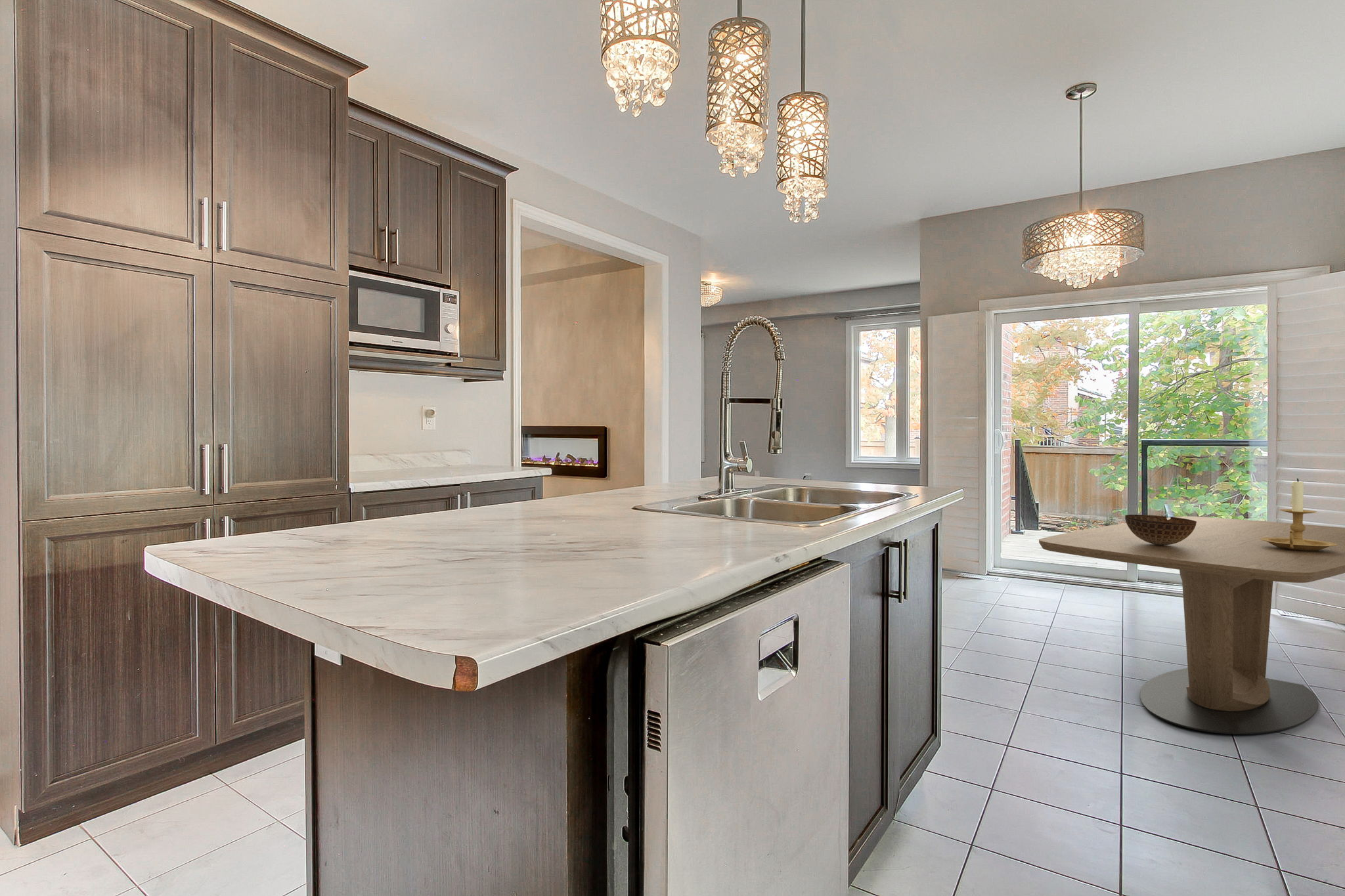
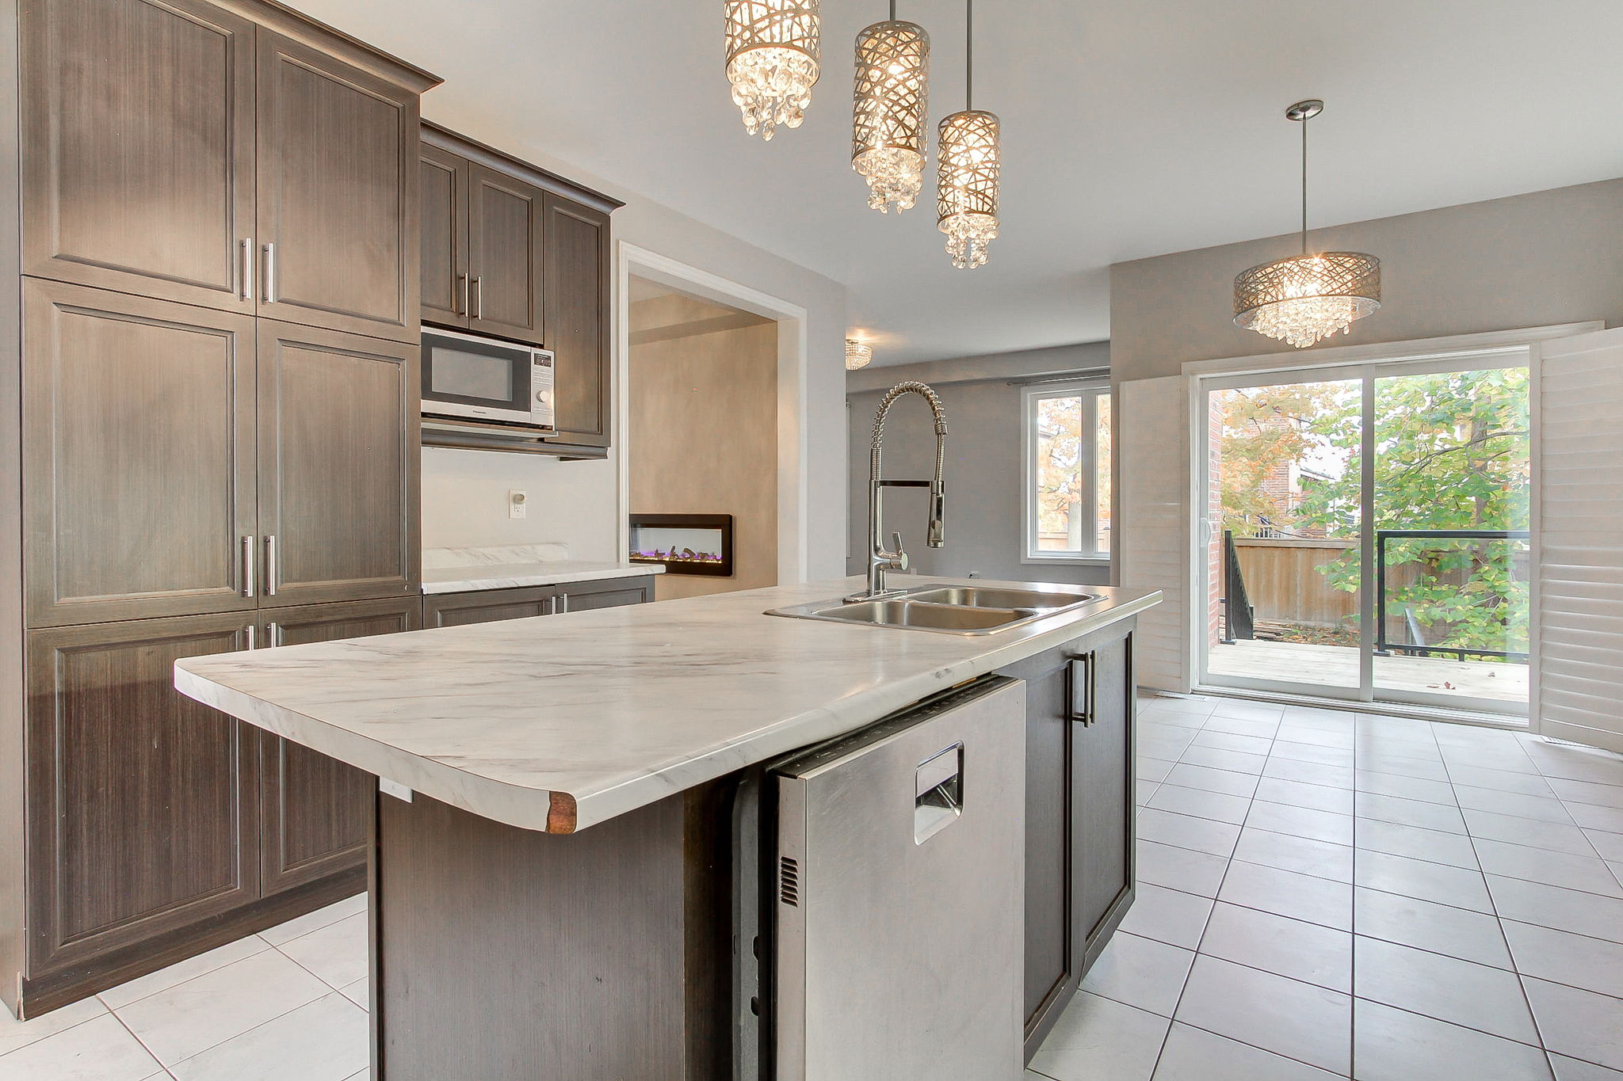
- candle holder (1297, 513)
- bowl (1160, 530)
- dining table (1228, 616)
